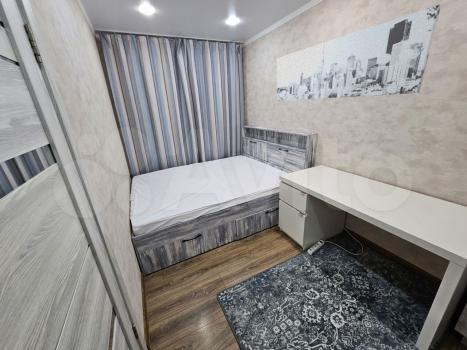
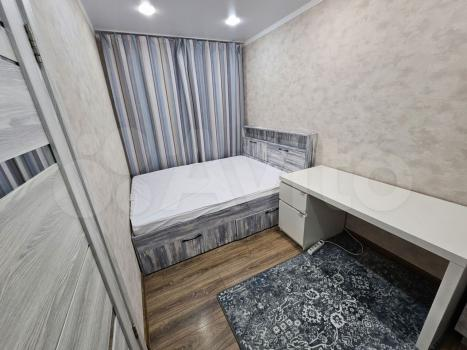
- wall art (328, 70)
